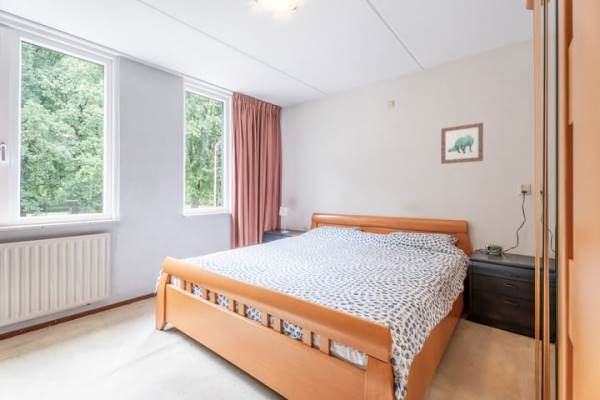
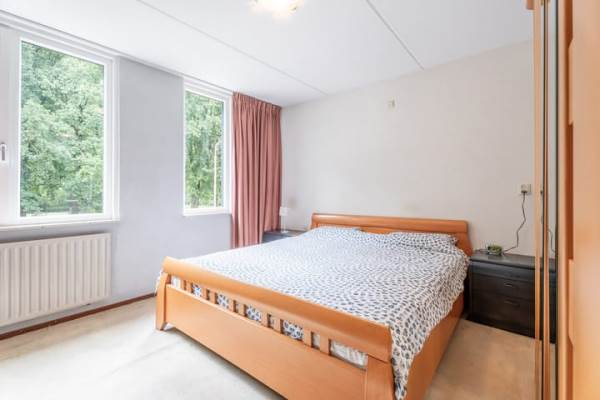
- wall art (461, 144)
